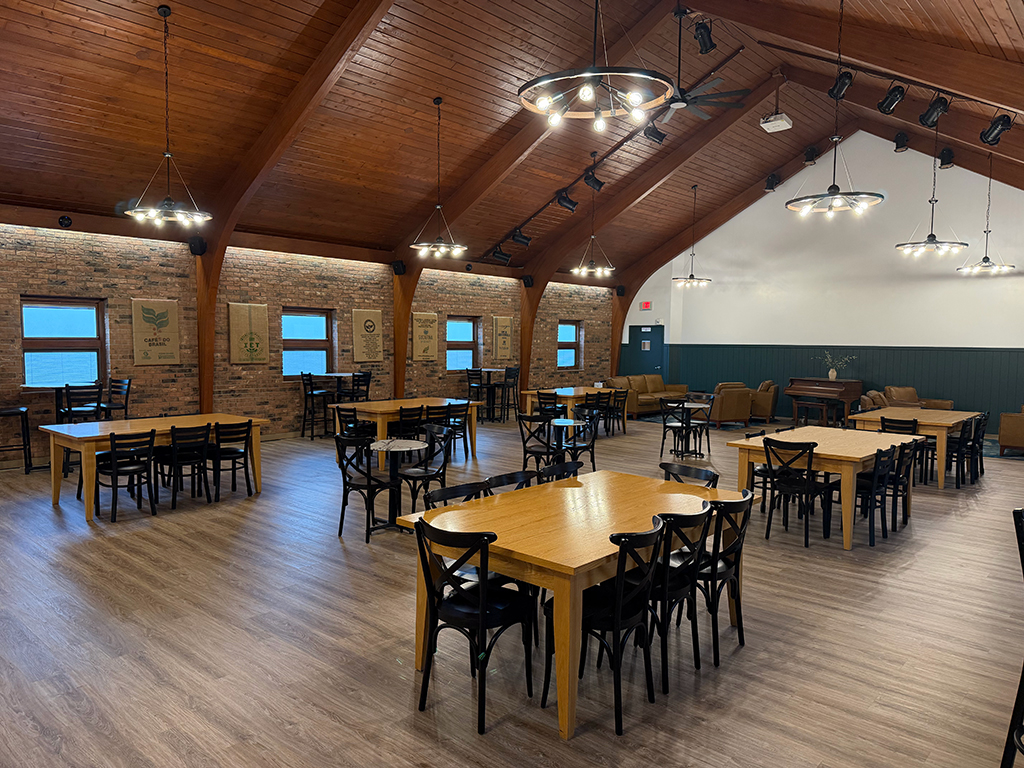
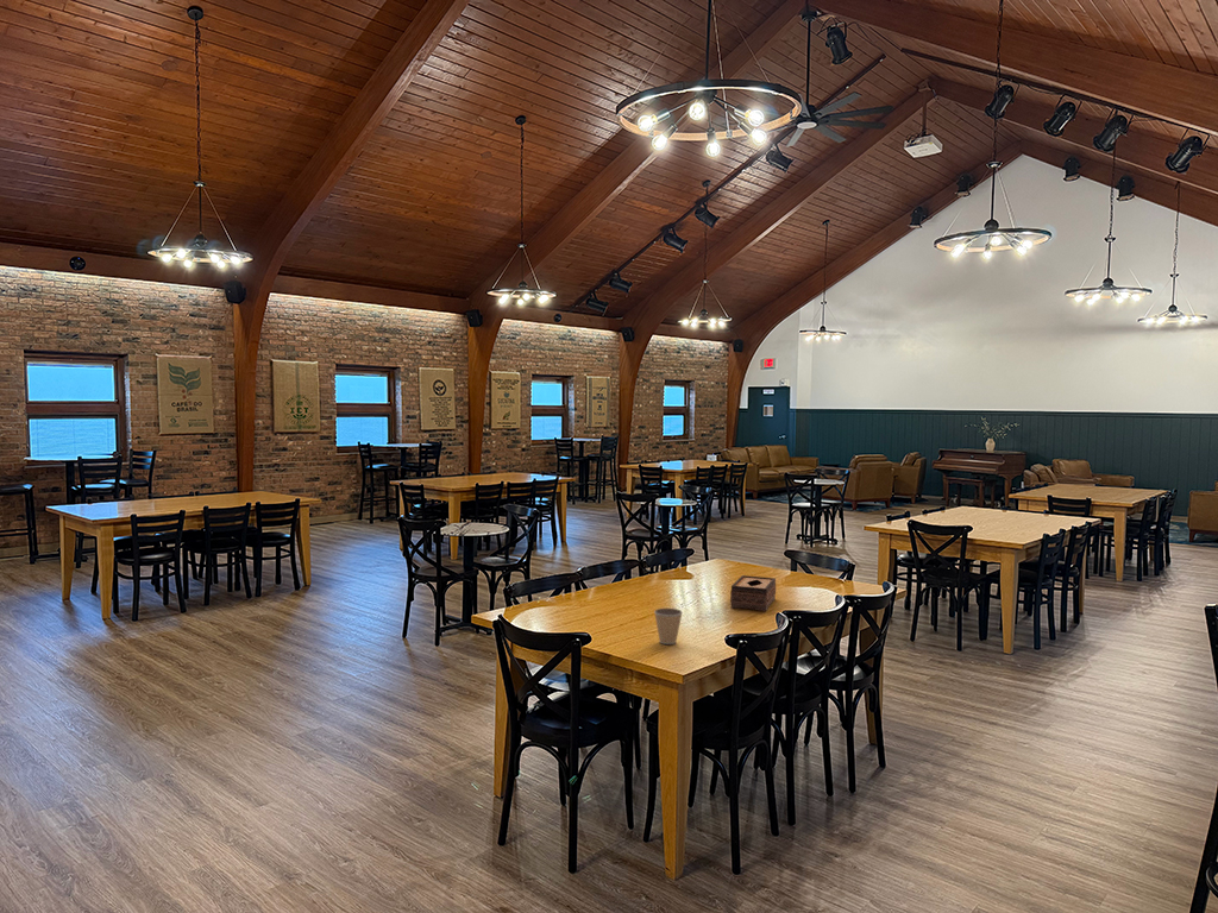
+ tissue box (753, 592)
+ coffee cup (667, 626)
